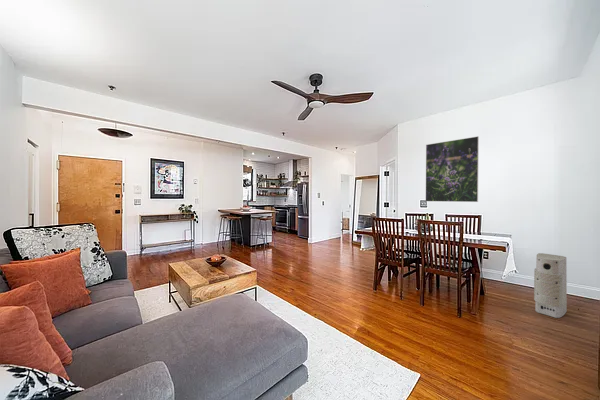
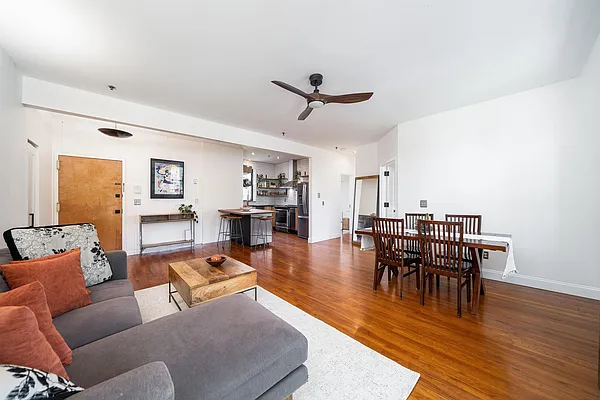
- air purifier (549, 283)
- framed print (450, 171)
